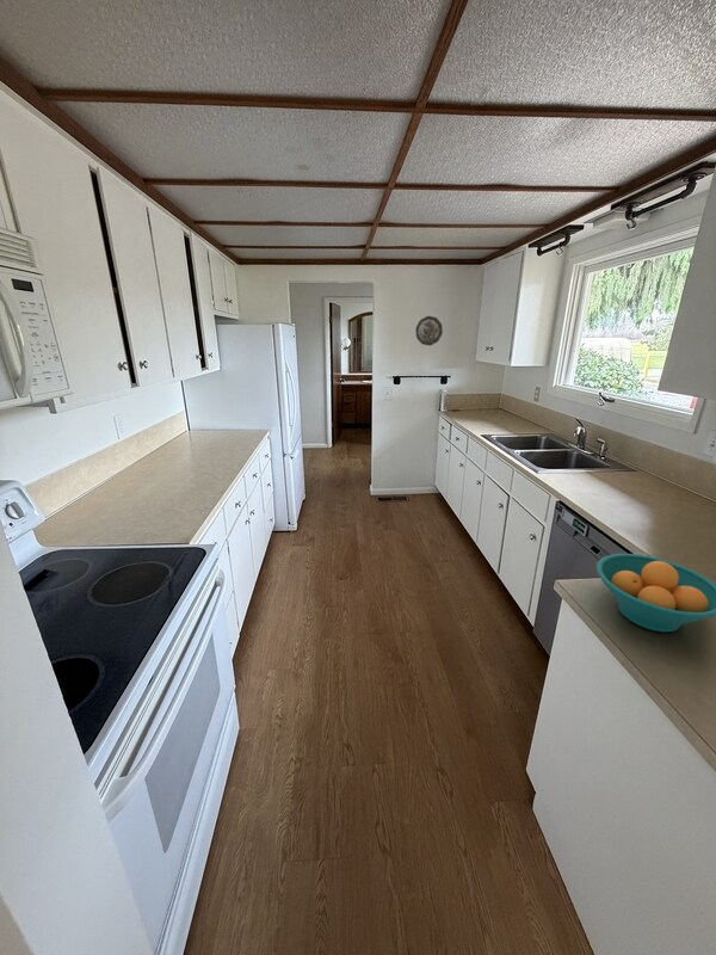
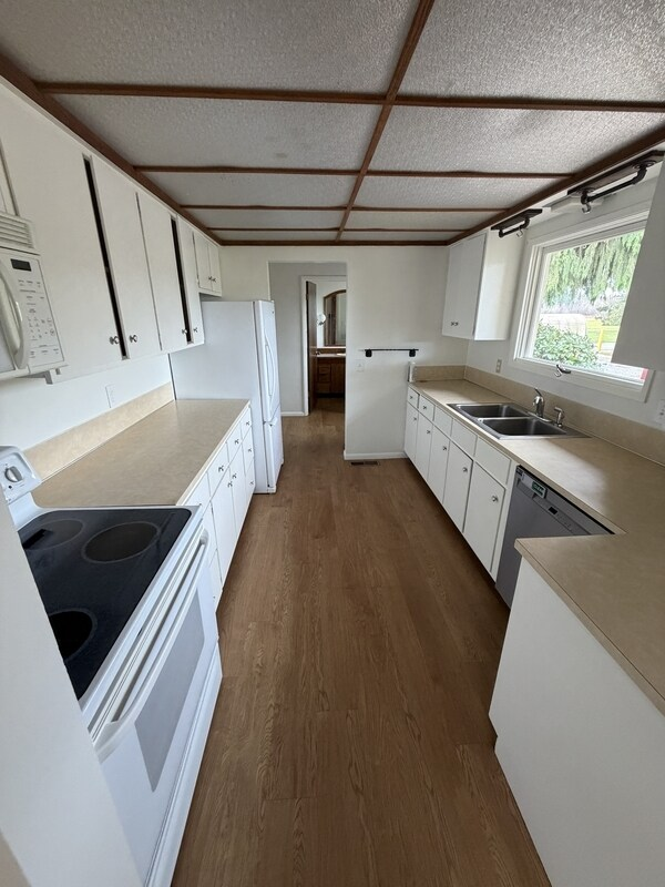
- decorative plate (428, 331)
- fruit bowl (654, 590)
